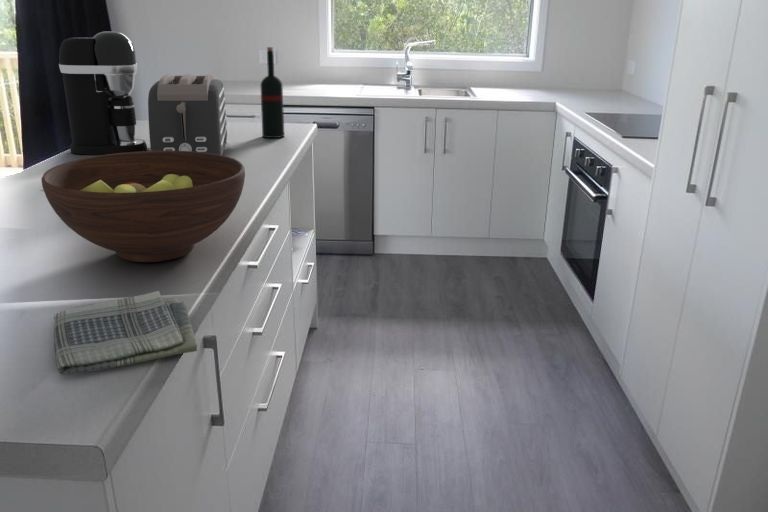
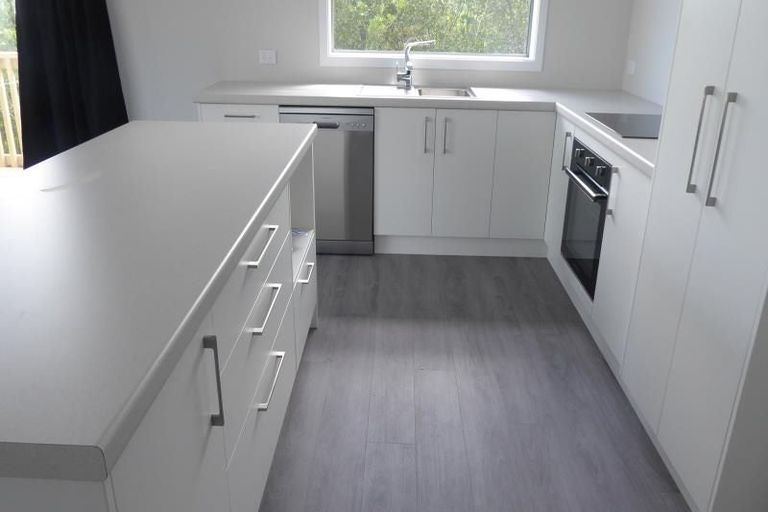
- wine bottle (272, 92)
- coffee maker (102, 92)
- dish towel (125, 328)
- fruit bowl (151, 211)
- toaster (190, 117)
